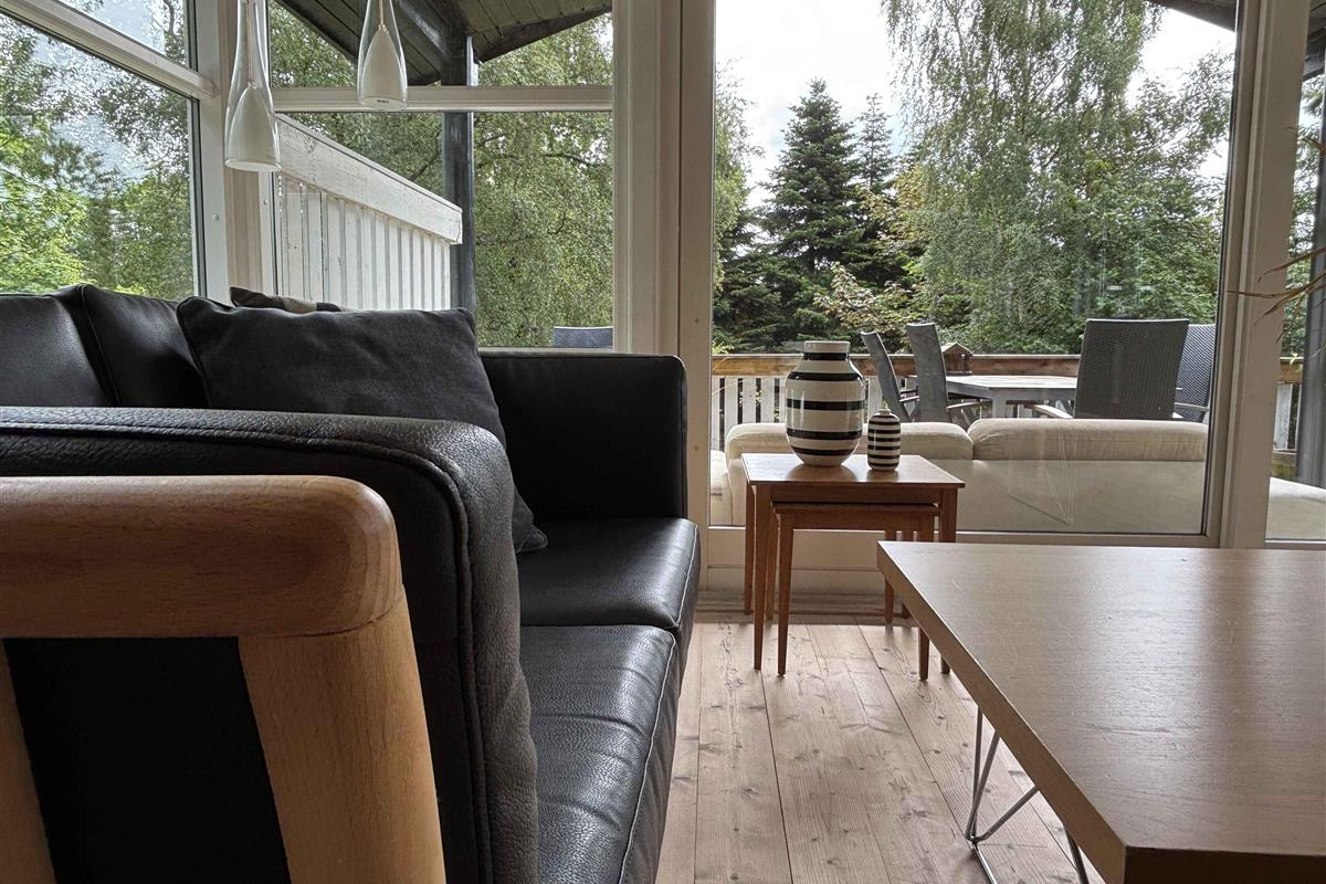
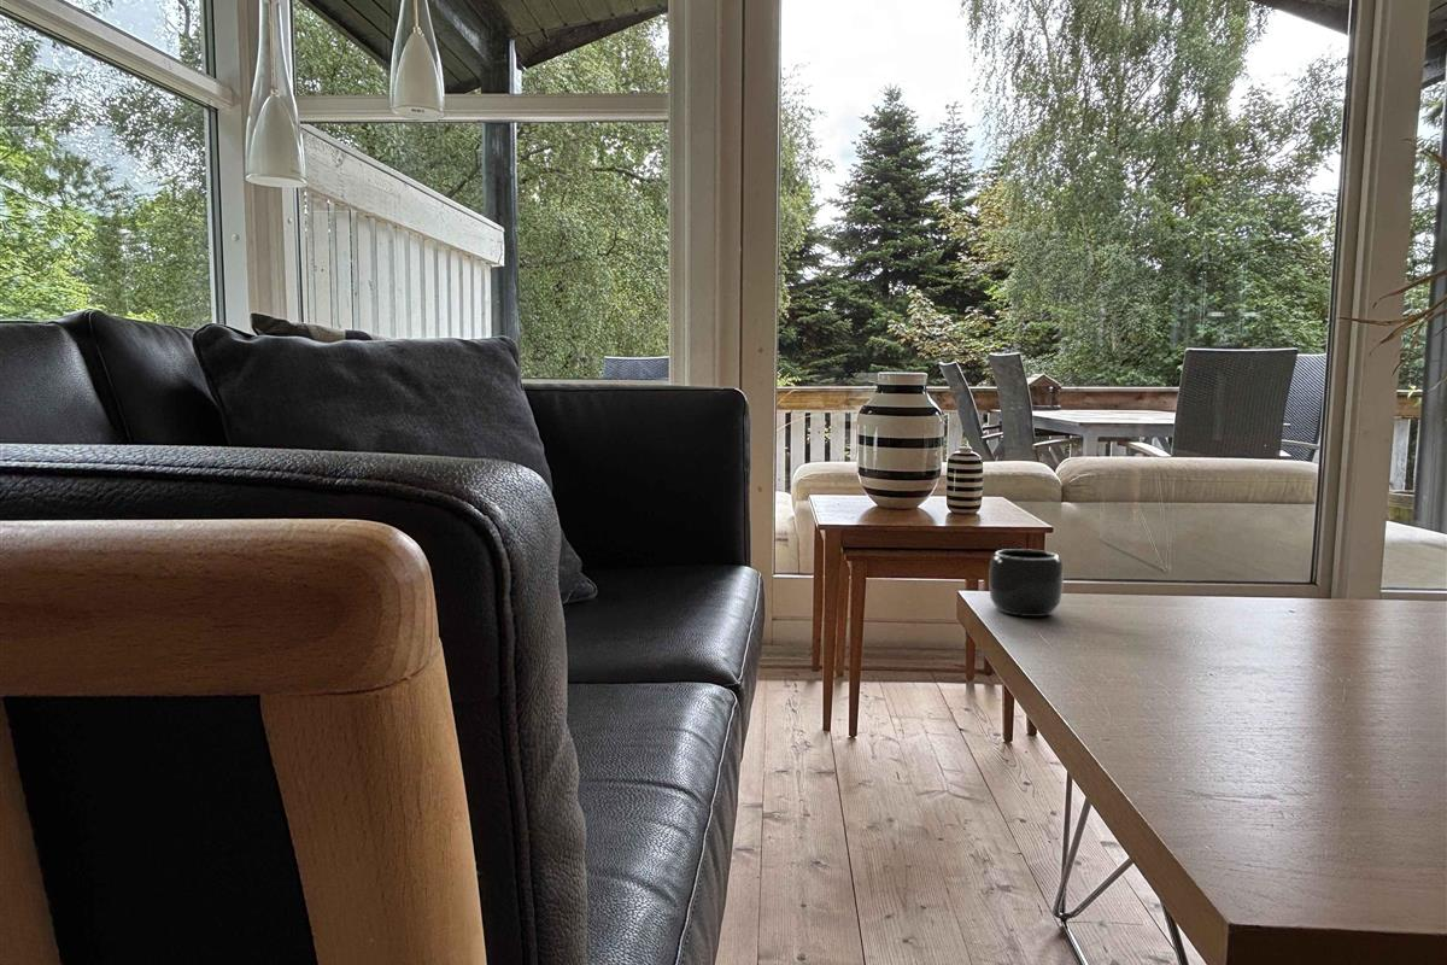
+ mug (1027, 580)
